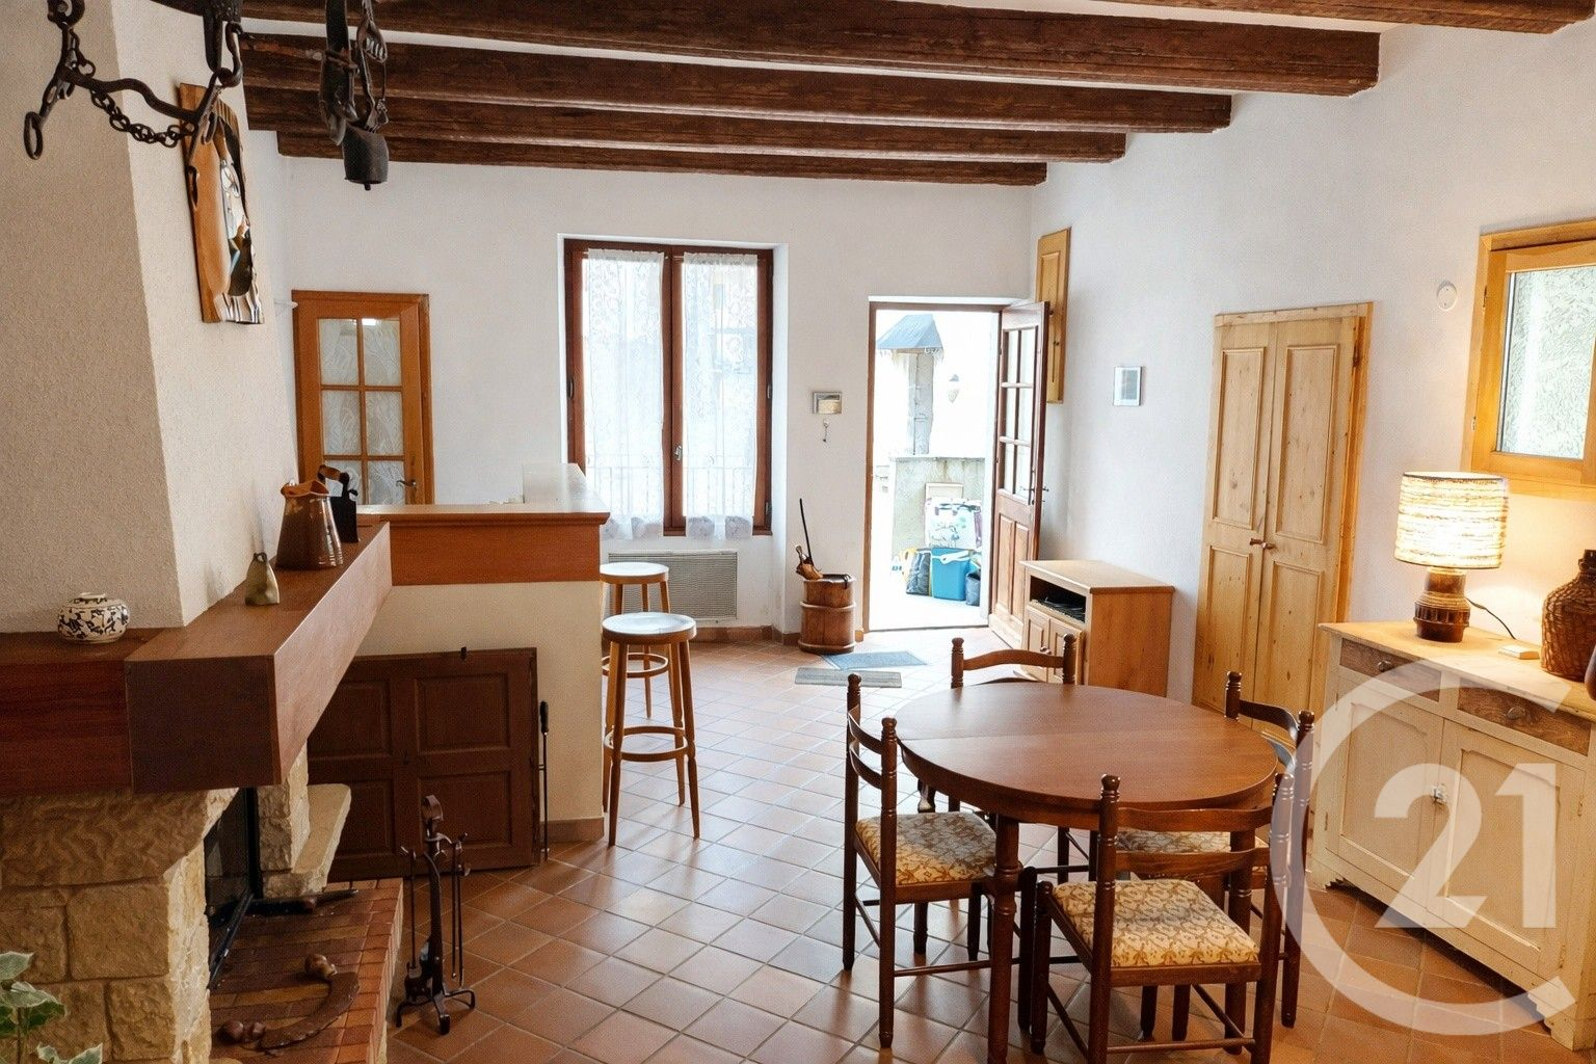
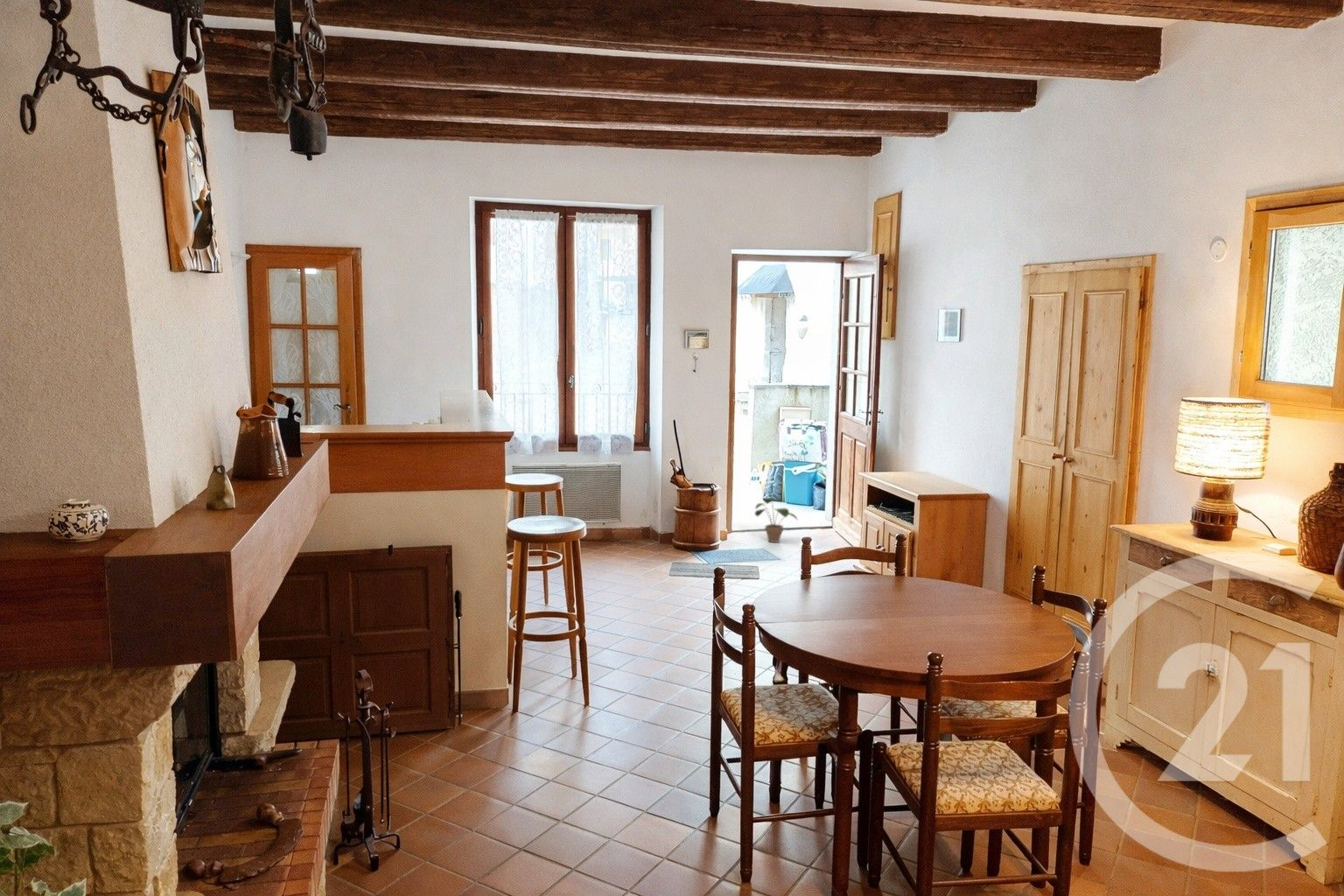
+ potted plant (774, 520)
